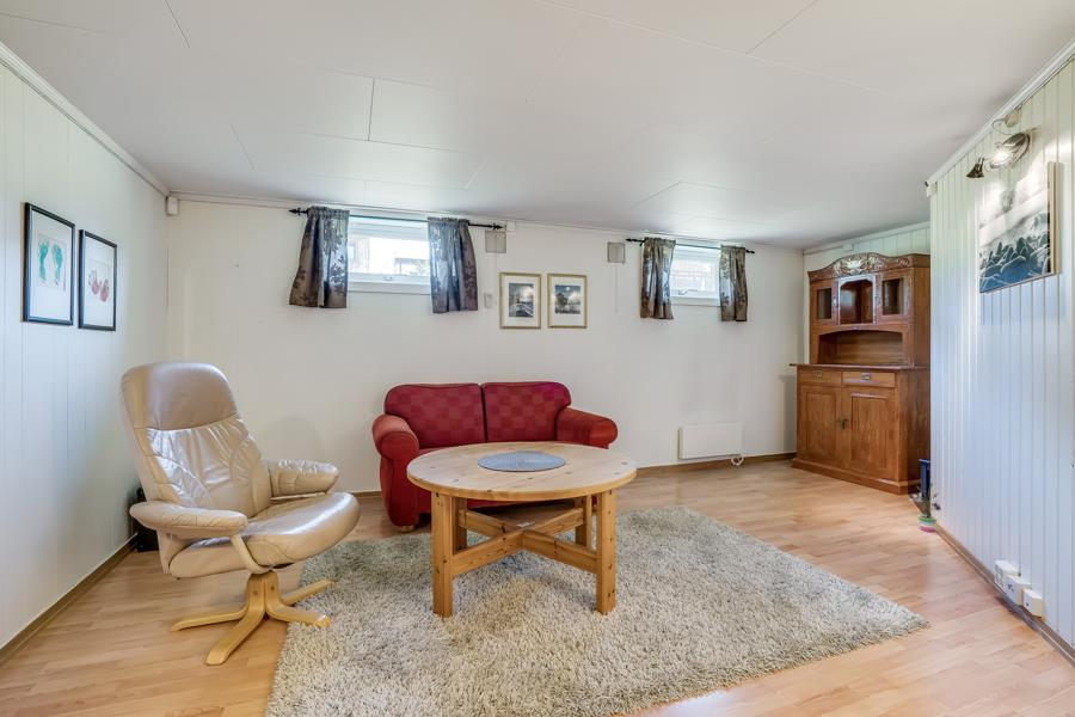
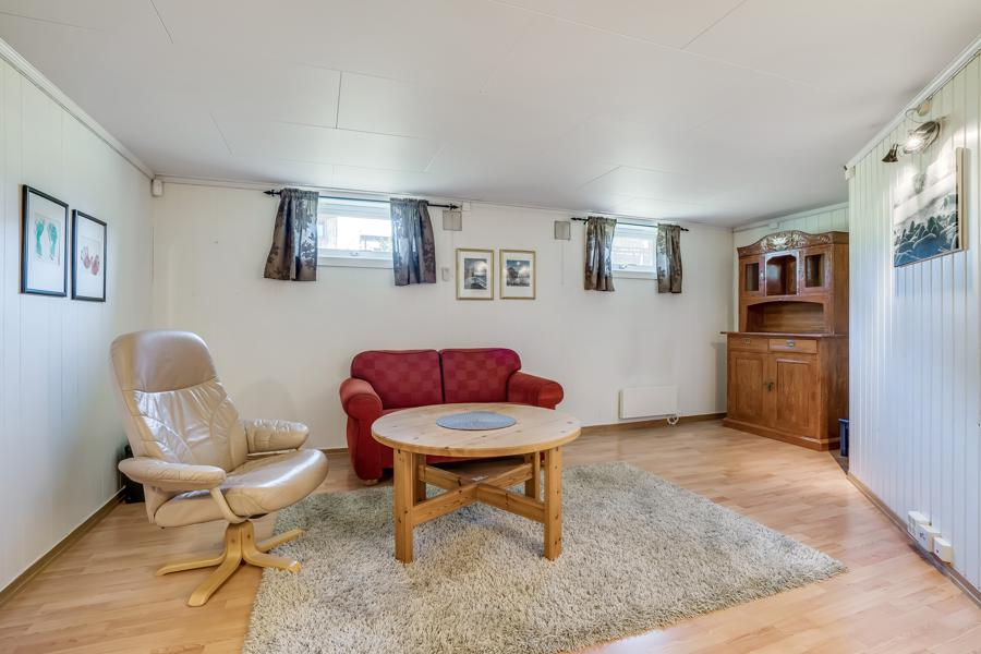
- potted plant (927, 507)
